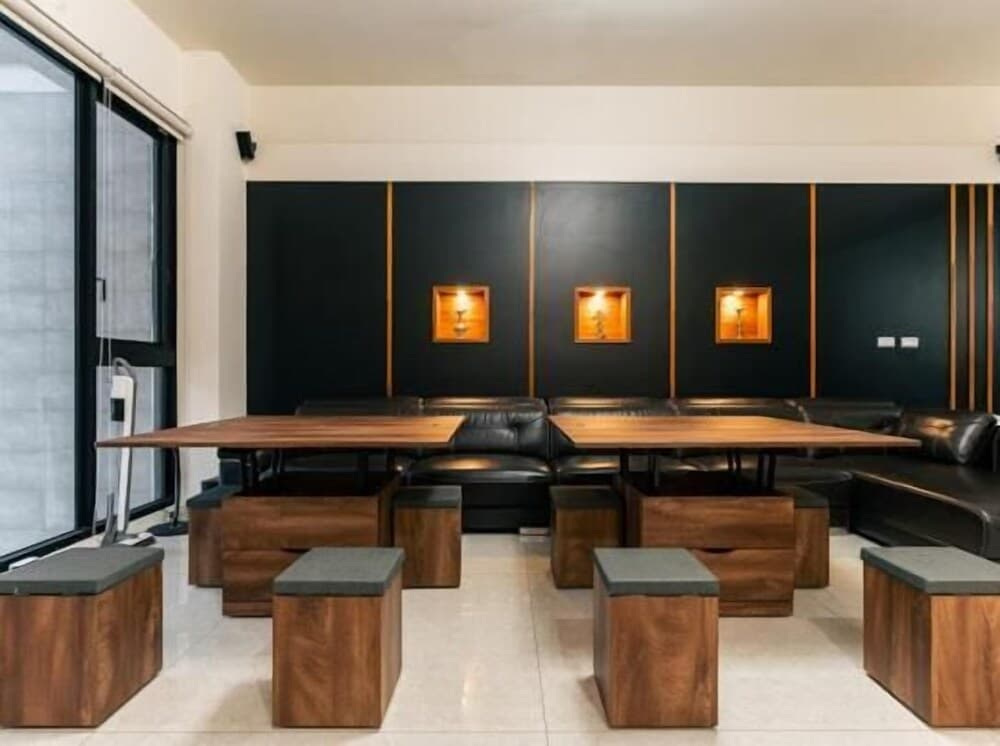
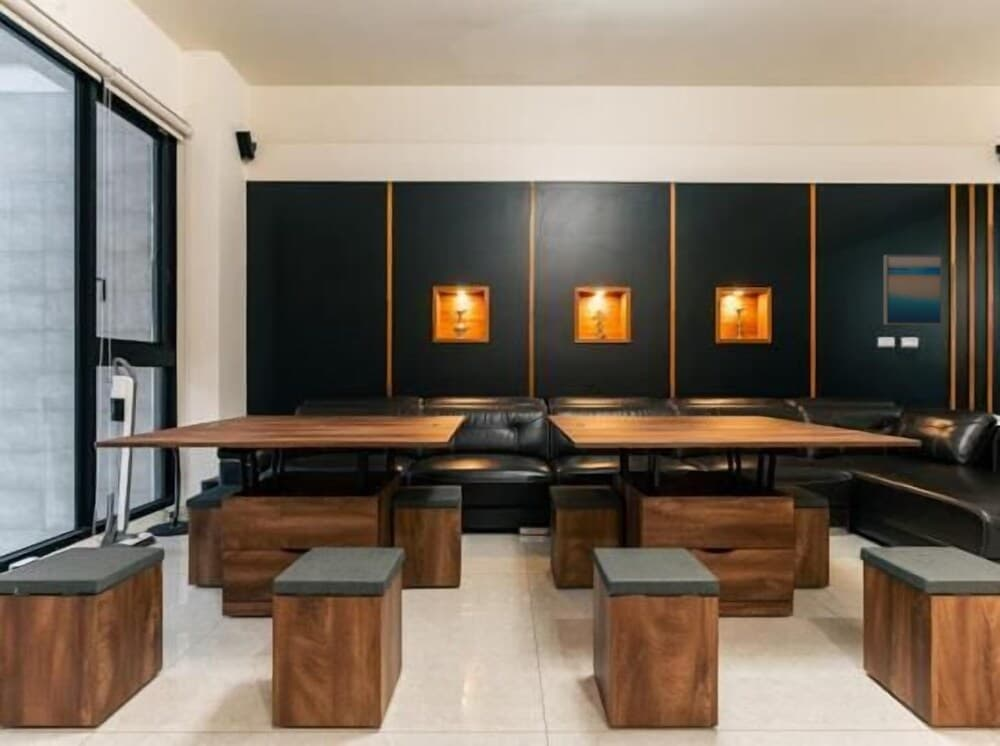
+ wall art (912, 289)
